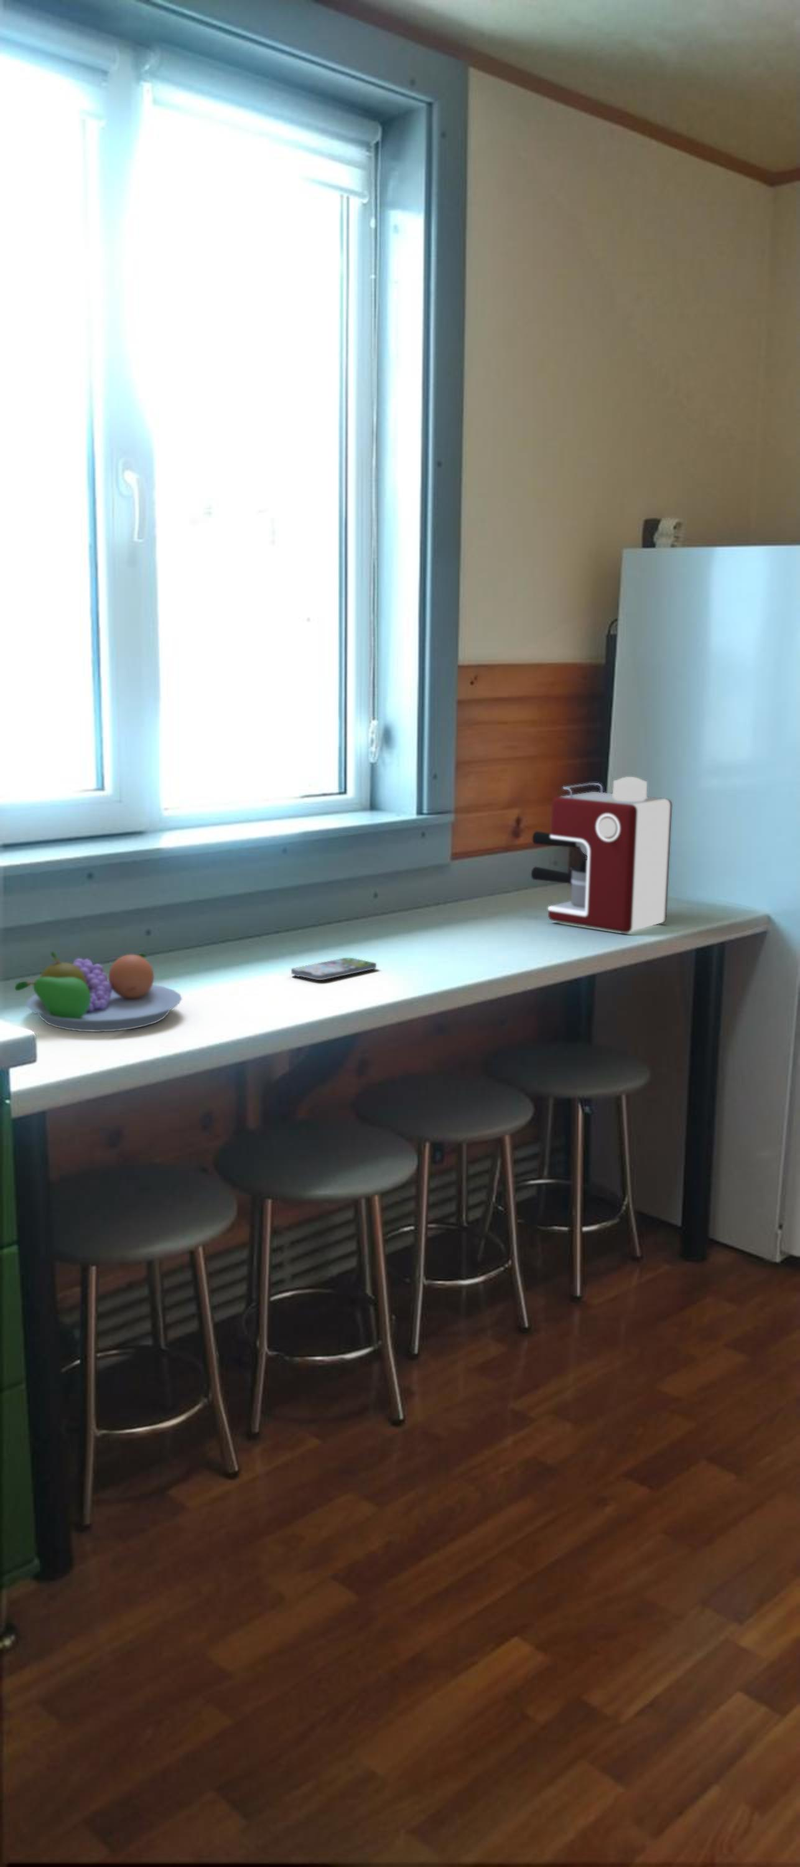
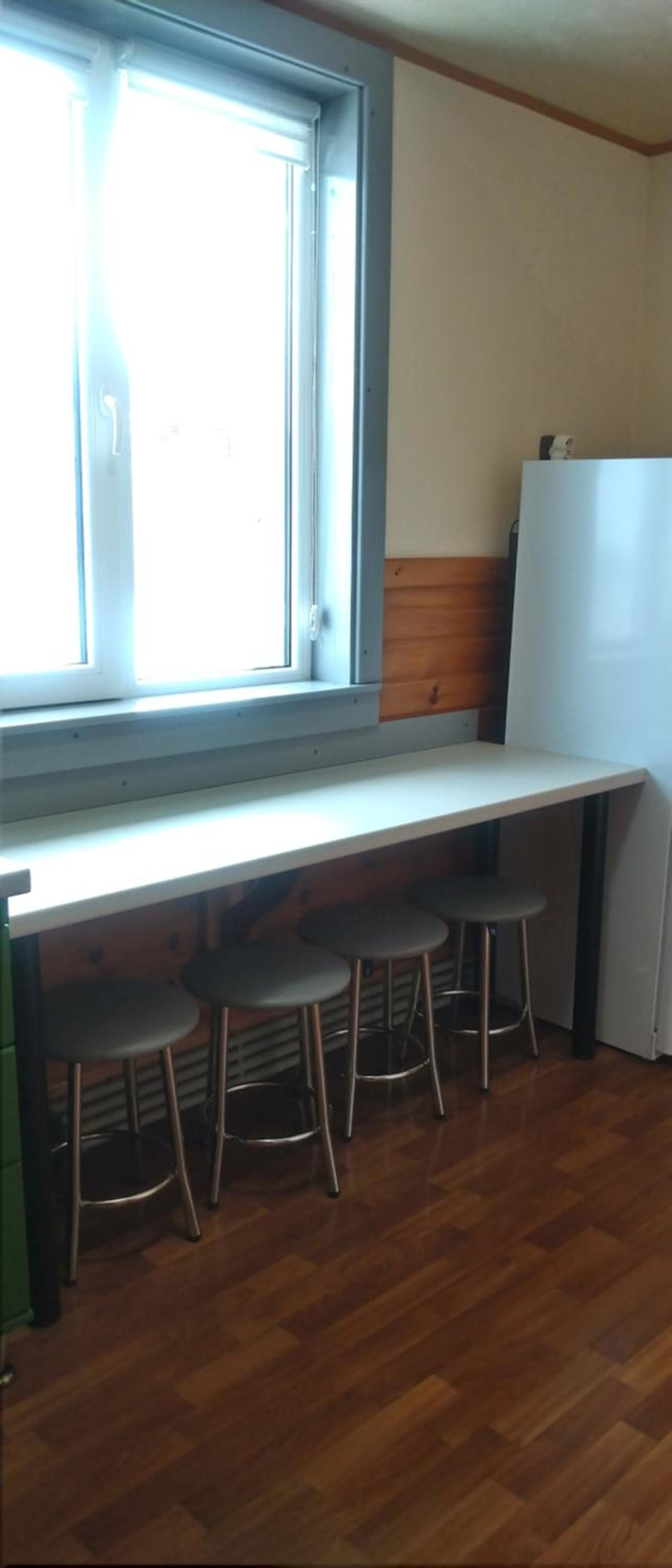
- fruit bowl (98, 986)
- smartphone (335, 968)
- coffee maker (590, 847)
